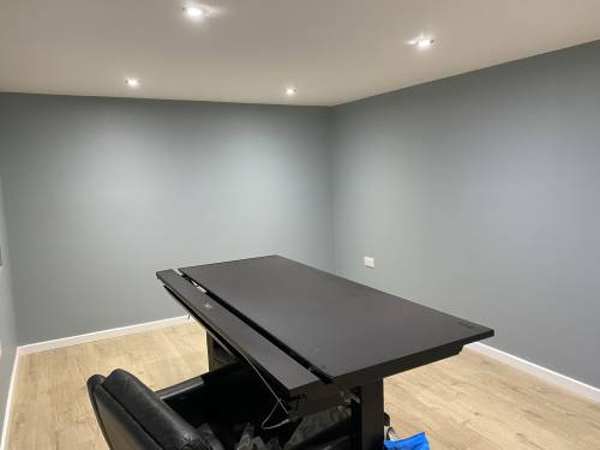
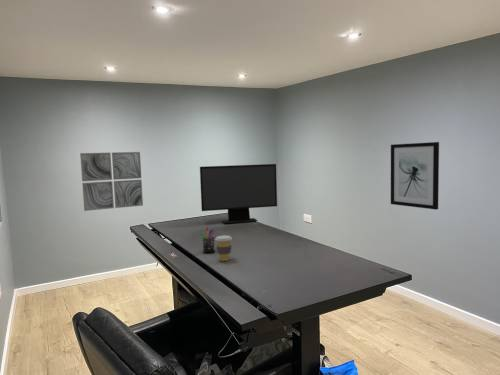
+ computer monitor (238, 193)
+ wall art (113, 179)
+ wall art (413, 175)
+ coffee cup (224, 248)
+ pen holder (206, 239)
